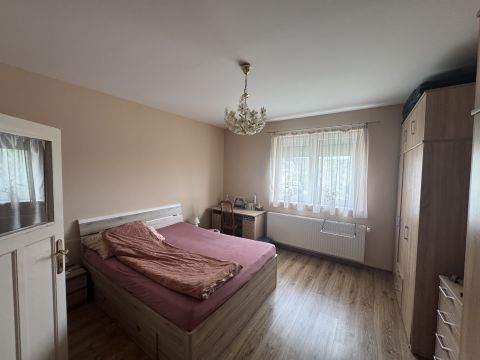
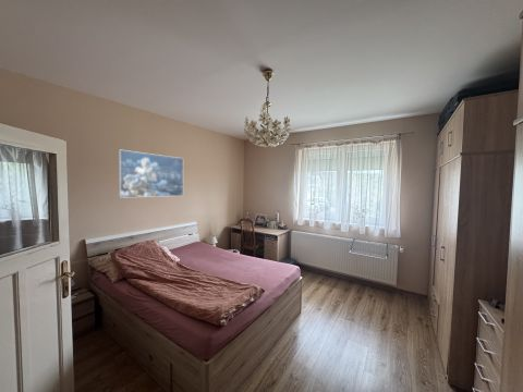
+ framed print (155, 175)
